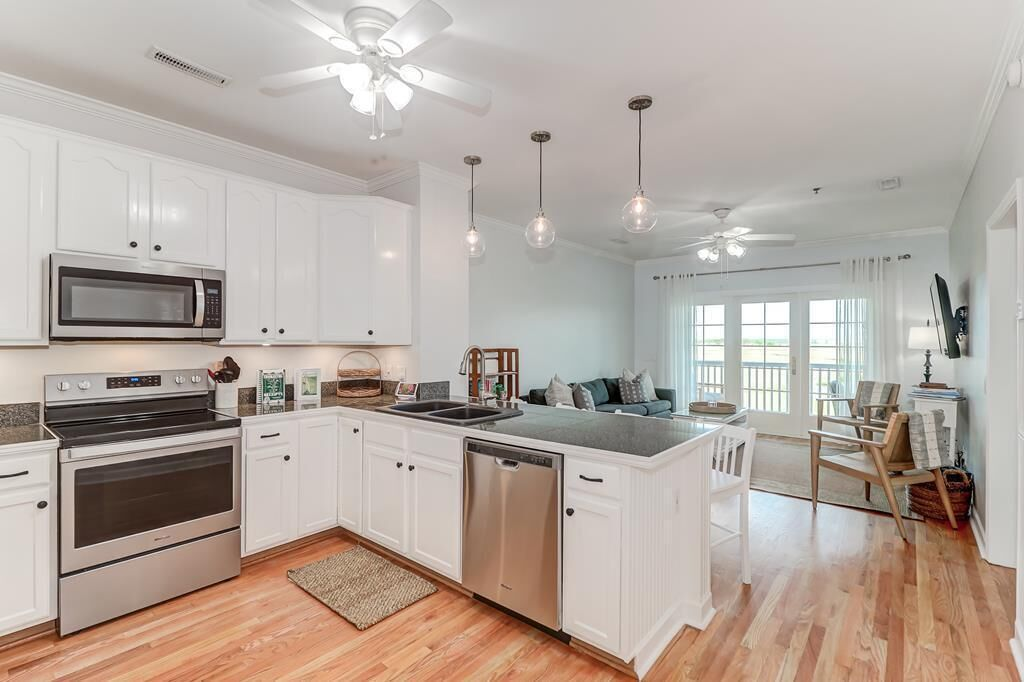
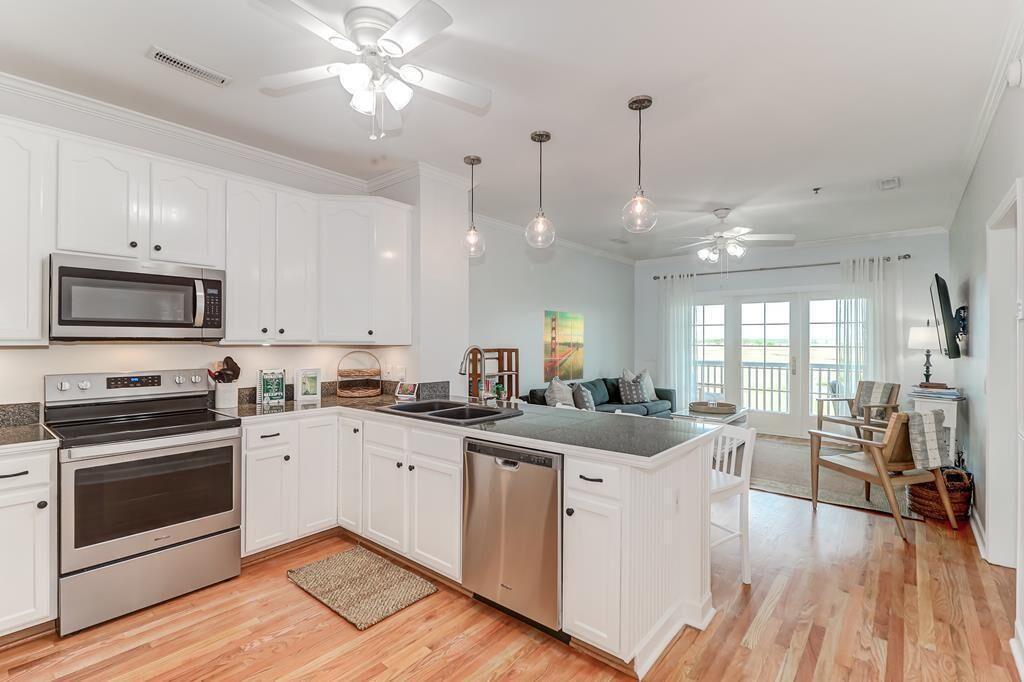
+ wall art (564, 346)
